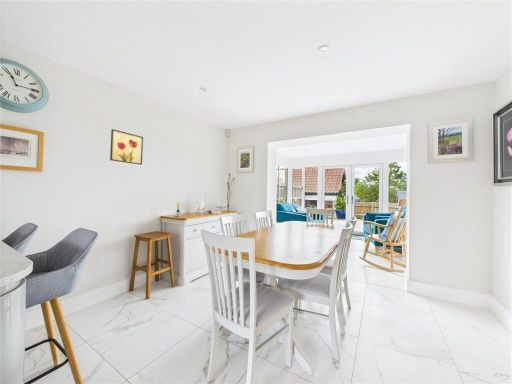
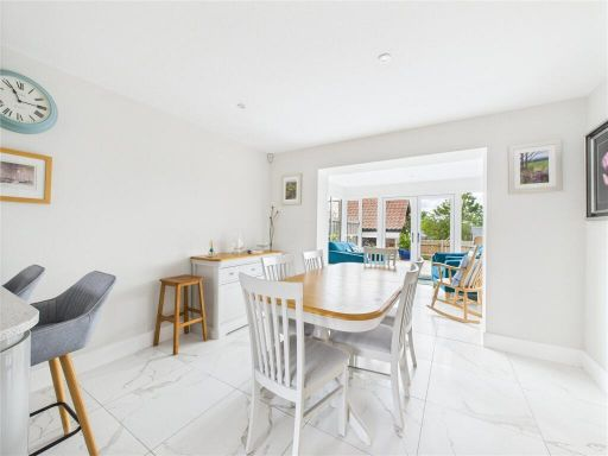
- wall art (127, 148)
